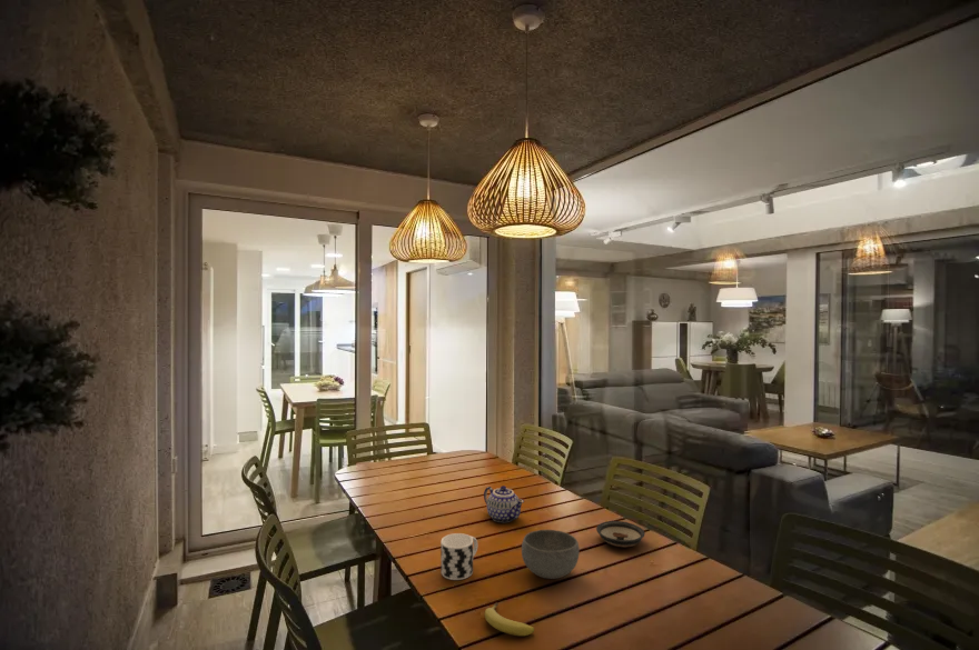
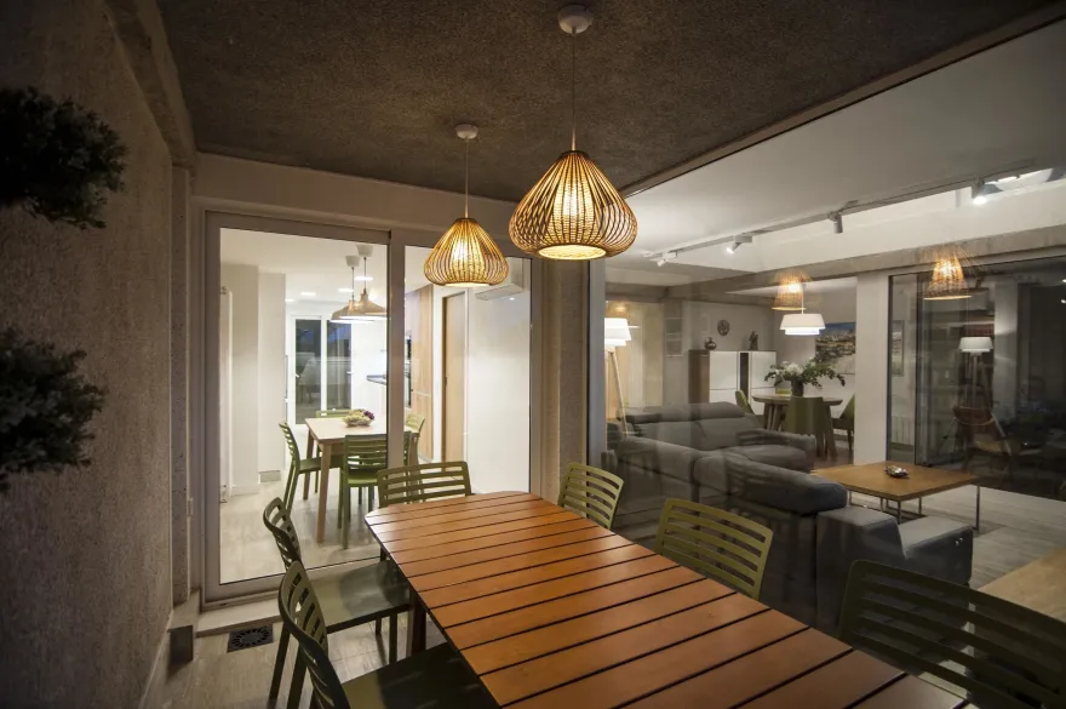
- saucer (620, 536)
- fruit (504, 618)
- teapot (503, 501)
- bowl (550, 556)
- cup (461, 553)
